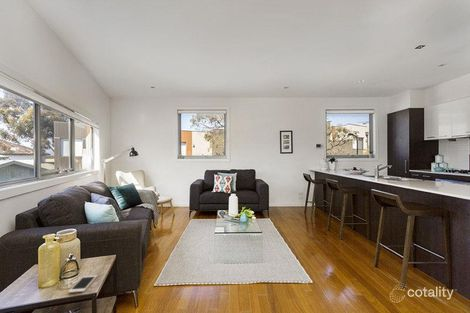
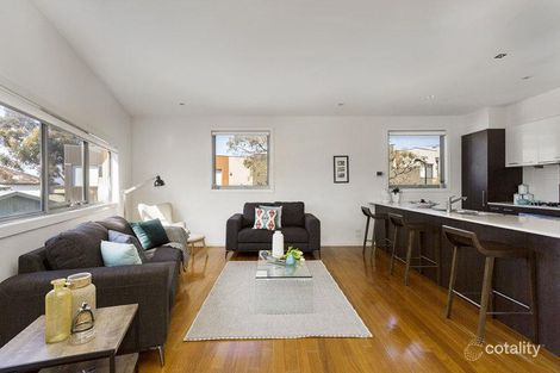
- cell phone (83, 283)
